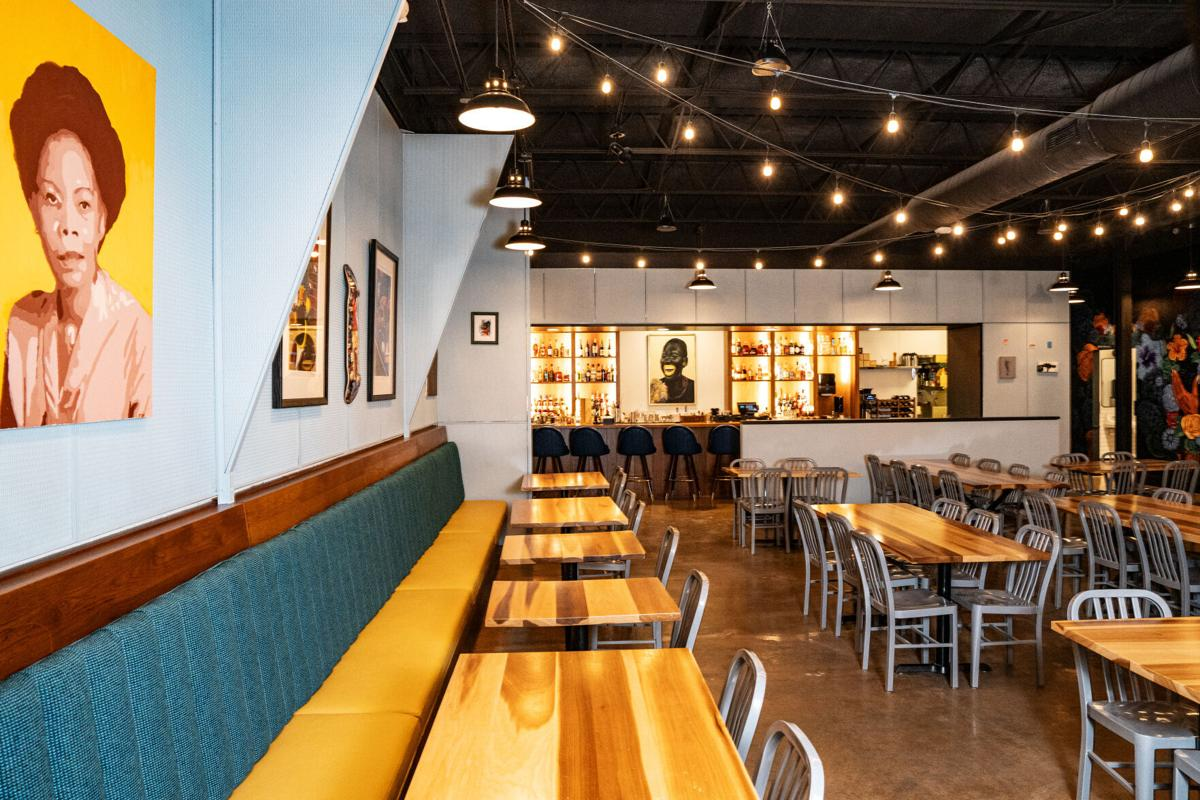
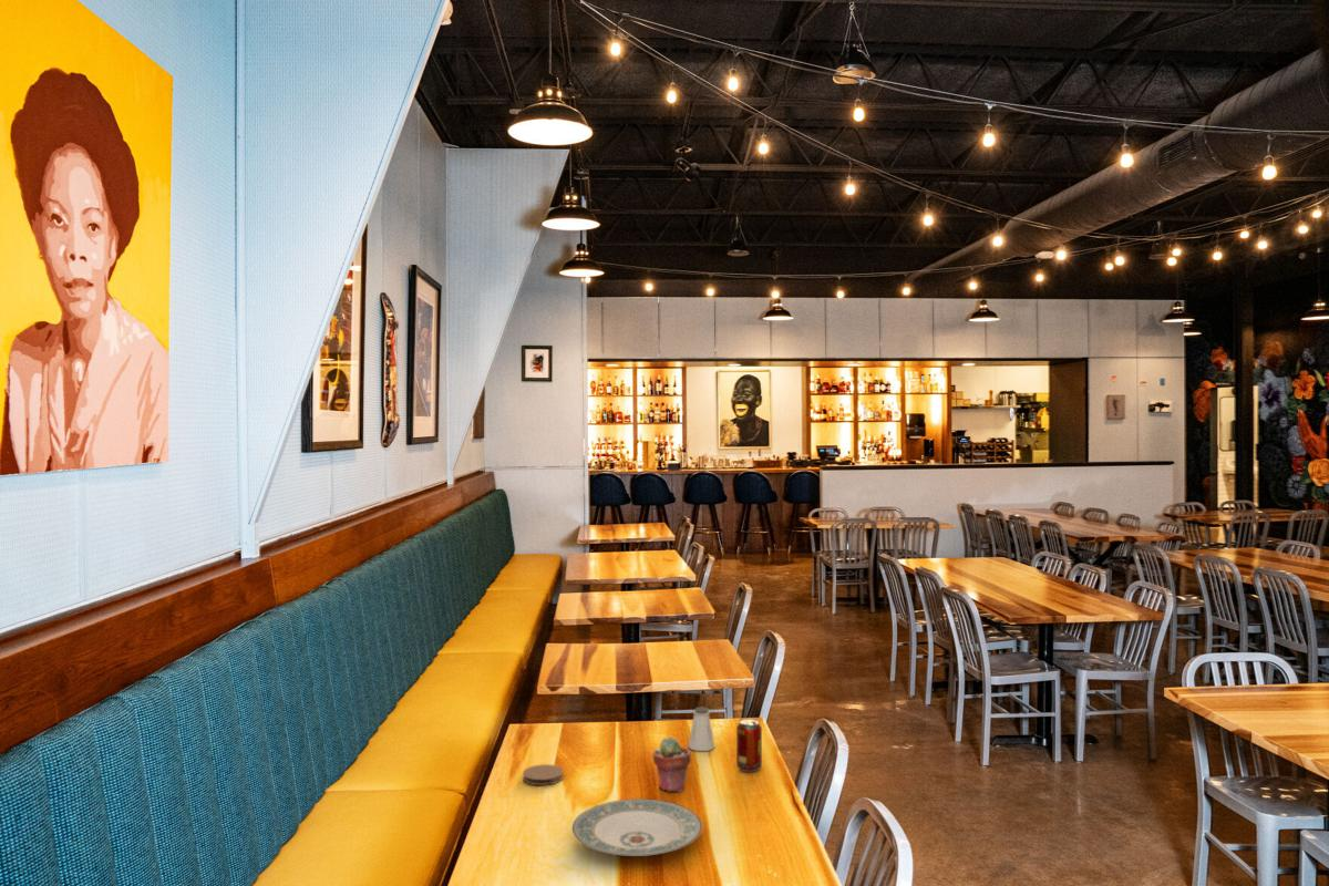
+ coaster (543, 774)
+ potted succulent (671, 762)
+ beverage can (749, 744)
+ saltshaker (701, 727)
+ plate (637, 833)
